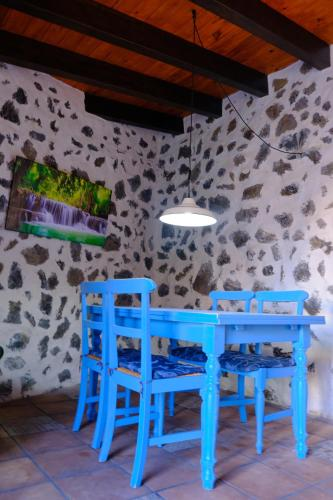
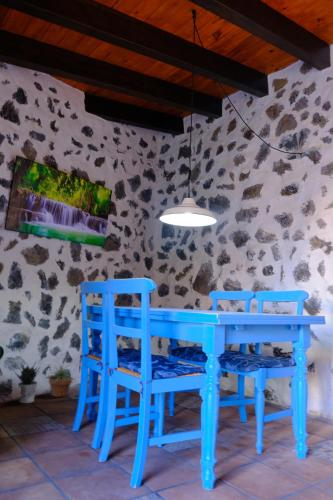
+ potted plant (61, 379)
+ potted plant (27, 381)
